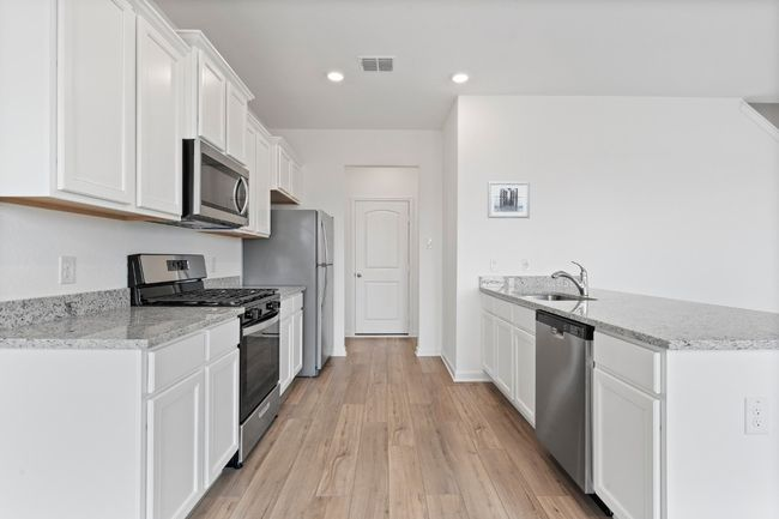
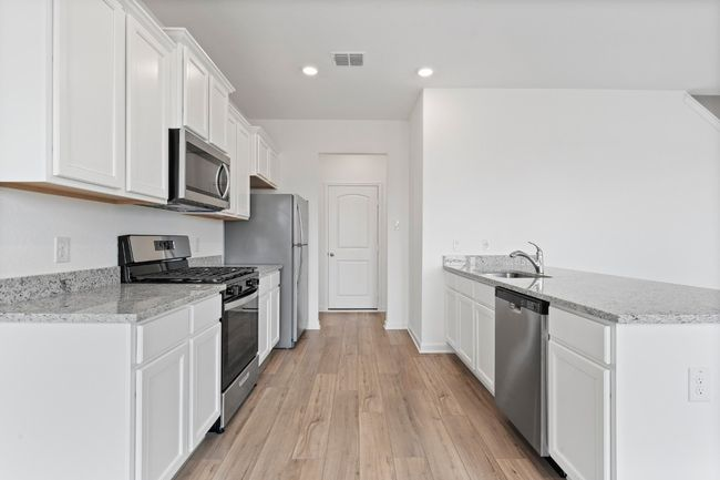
- wall art (508, 199)
